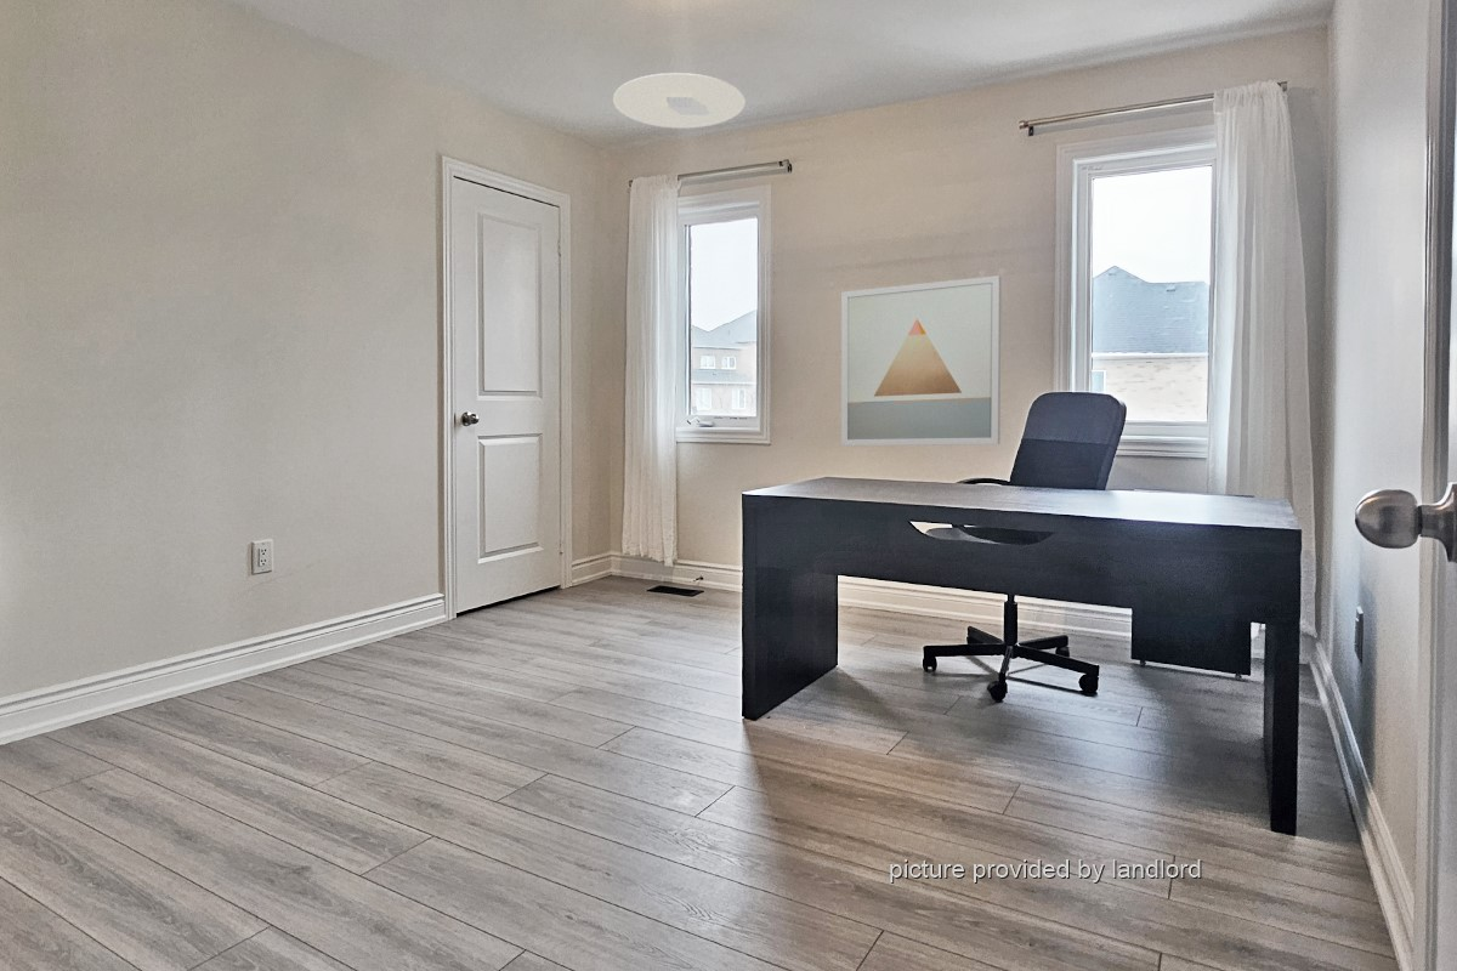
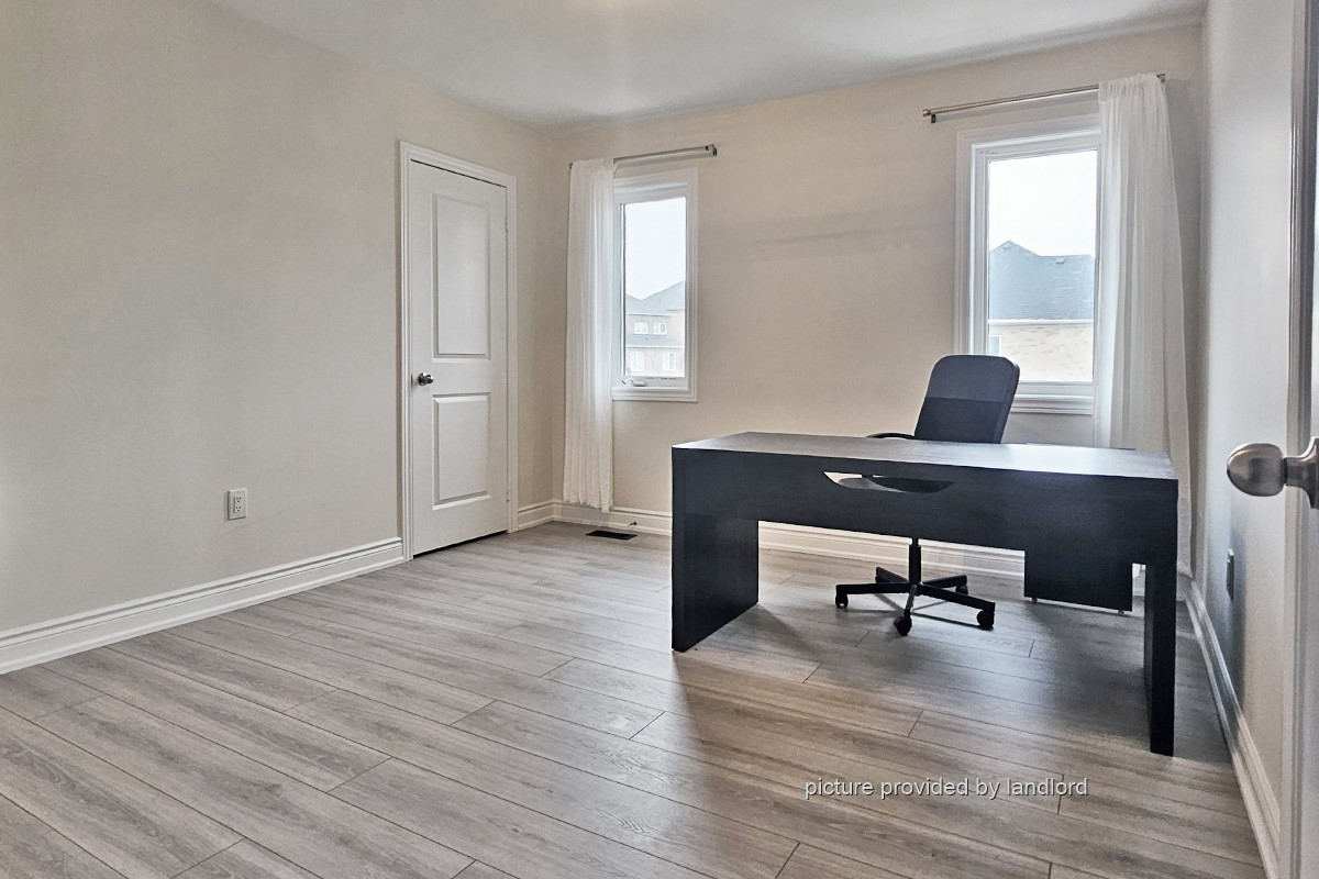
- wall art (917, 364)
- ceiling light (679, 96)
